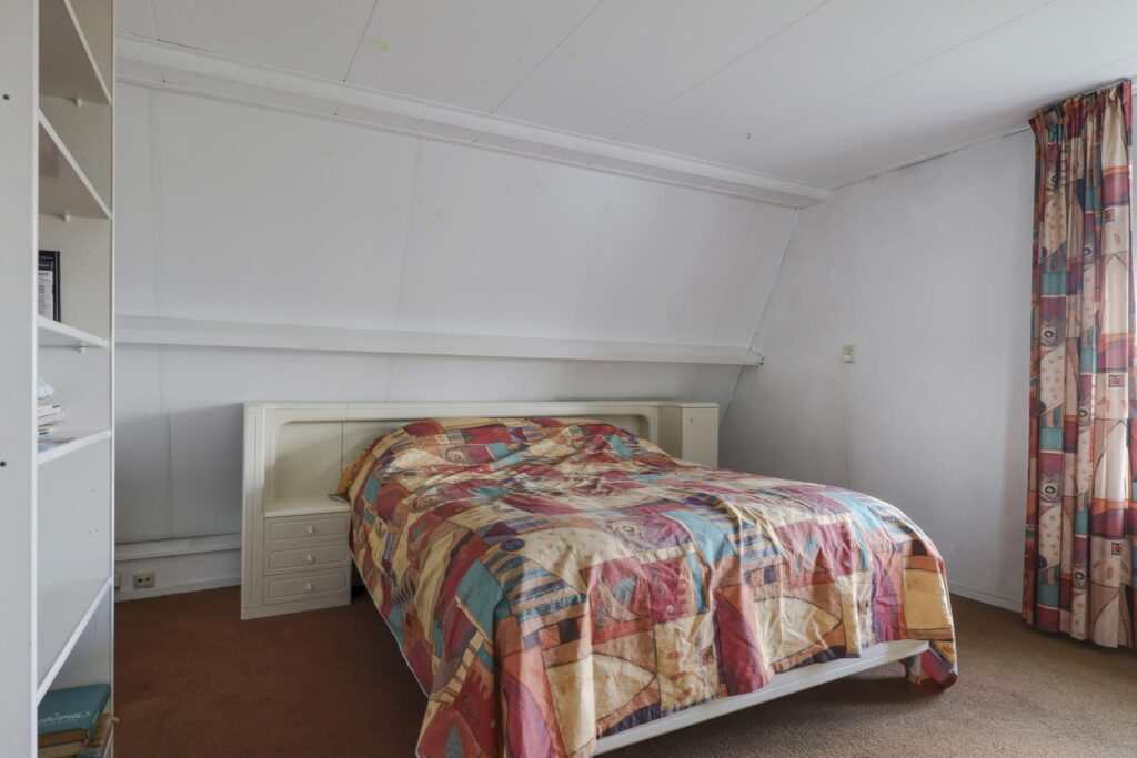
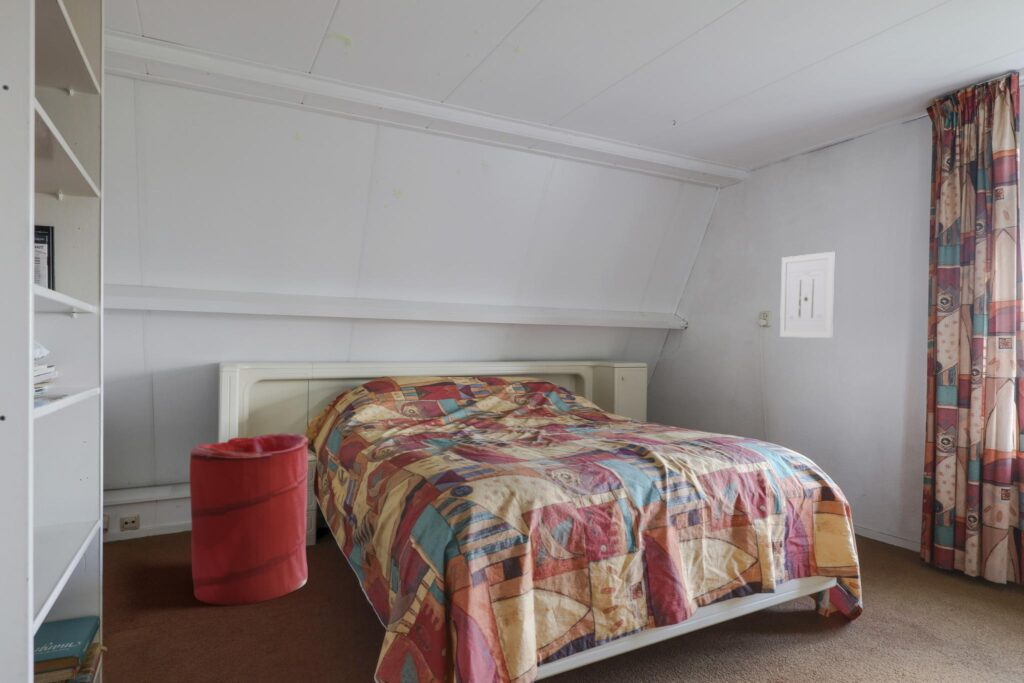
+ wall art (806, 296)
+ laundry hamper (250, 509)
